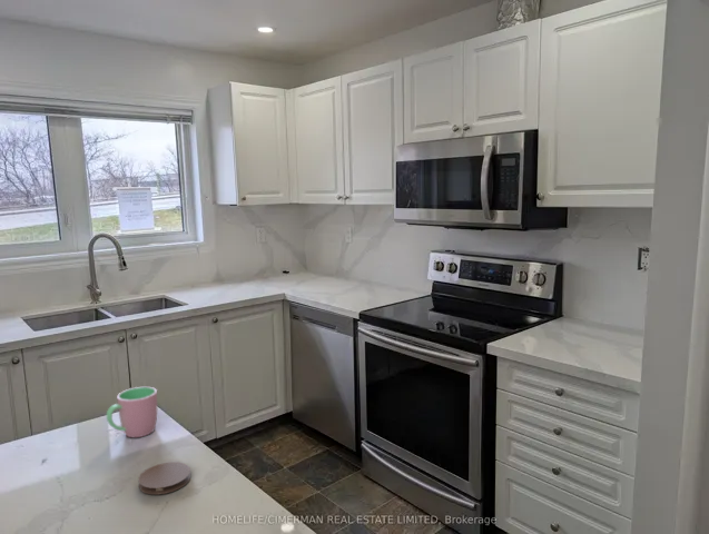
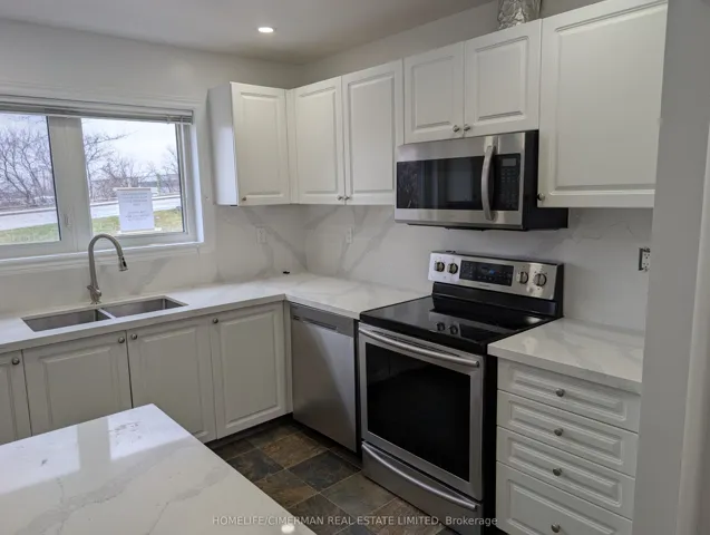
- coaster (165, 477)
- cup (132, 414)
